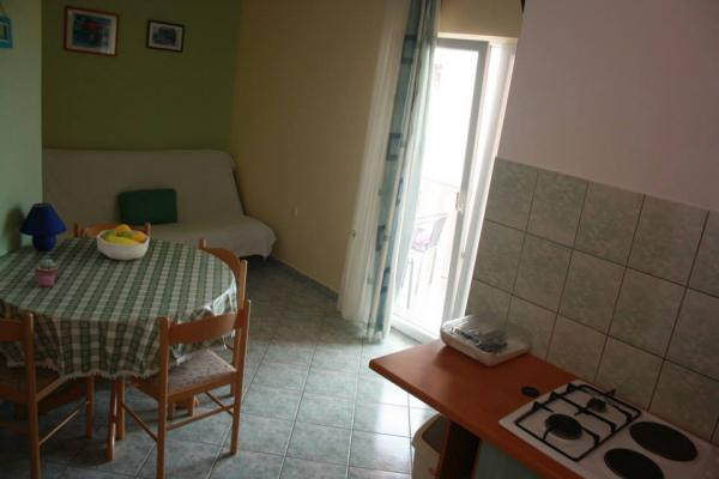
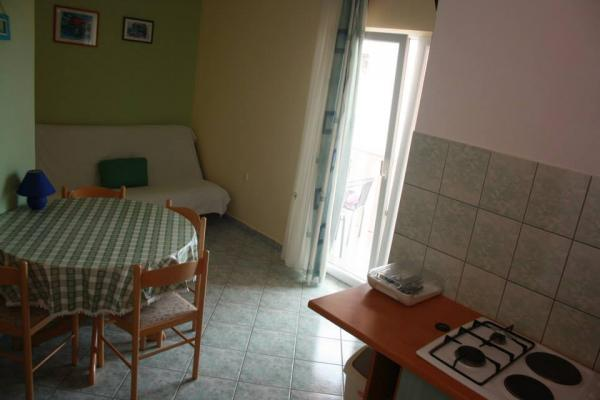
- fruit bowl (123, 241)
- potted succulent (46, 272)
